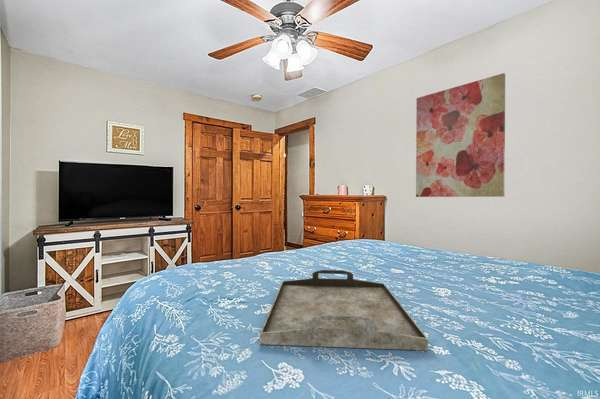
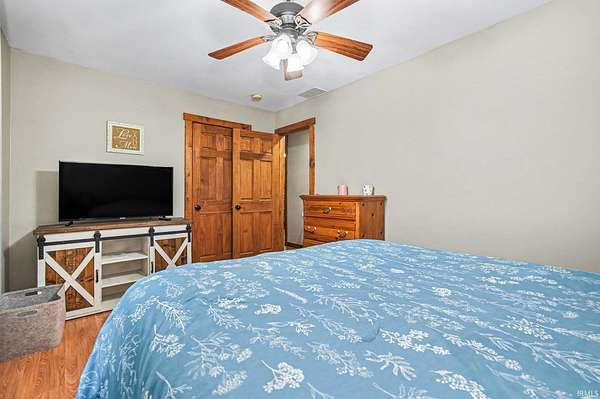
- wall art (455, 142)
- serving tray (336, 299)
